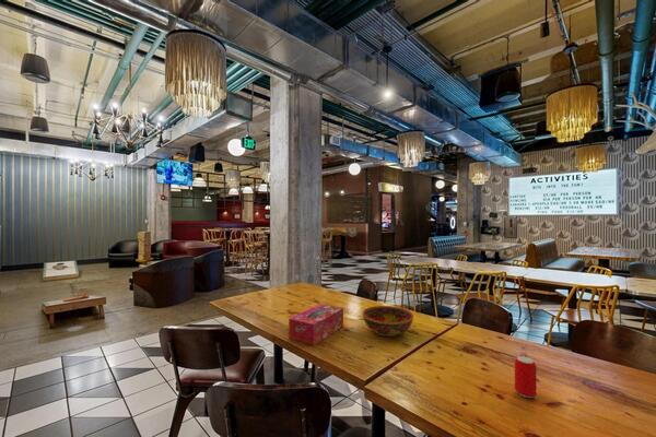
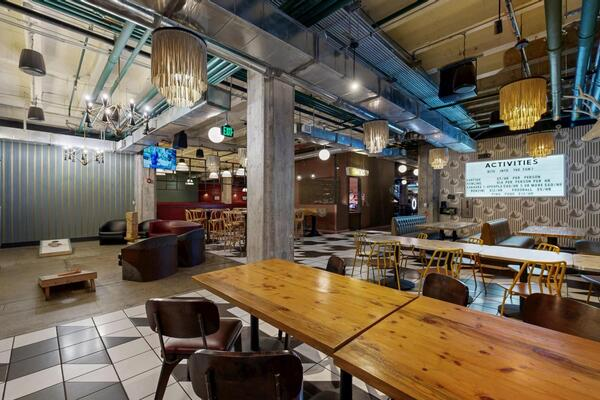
- bowl (387, 322)
- beverage can (525, 376)
- tissue box (317, 322)
